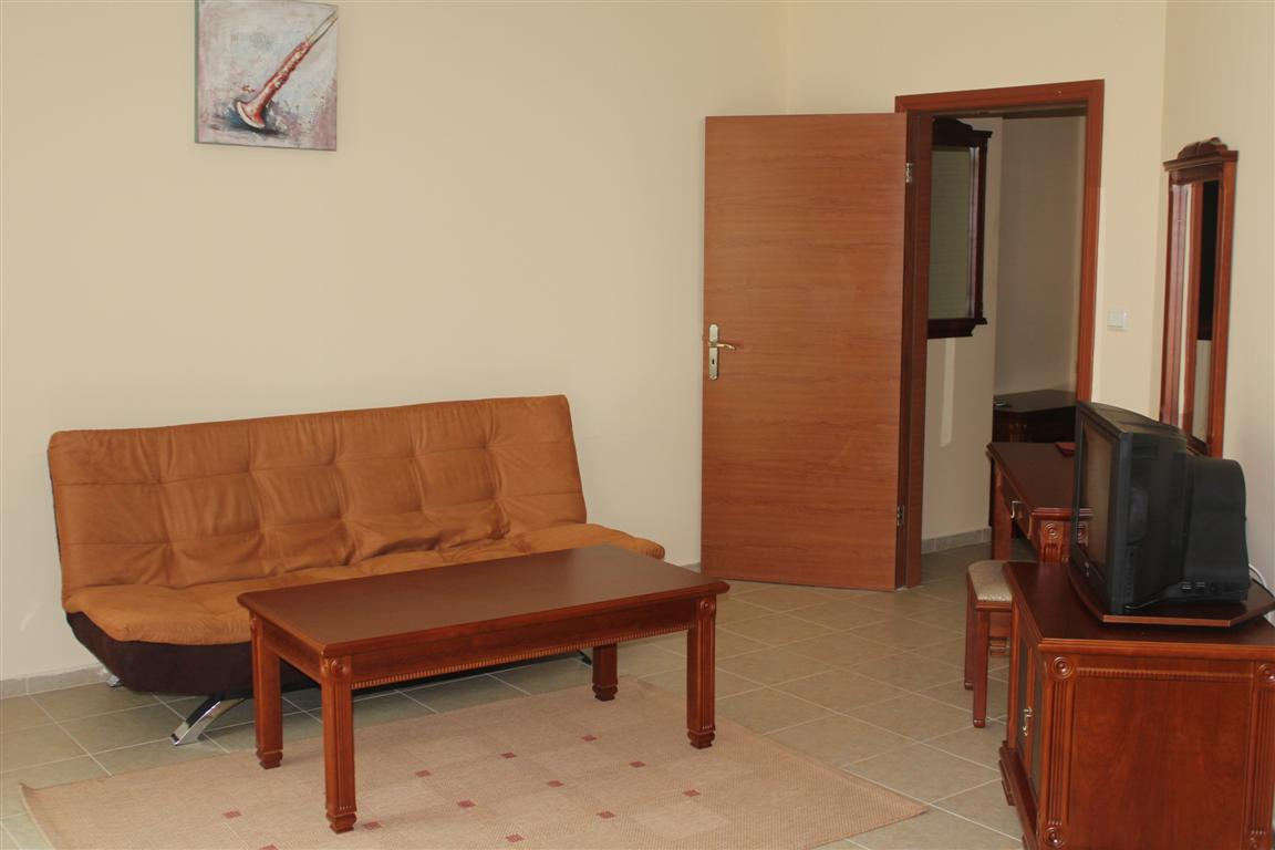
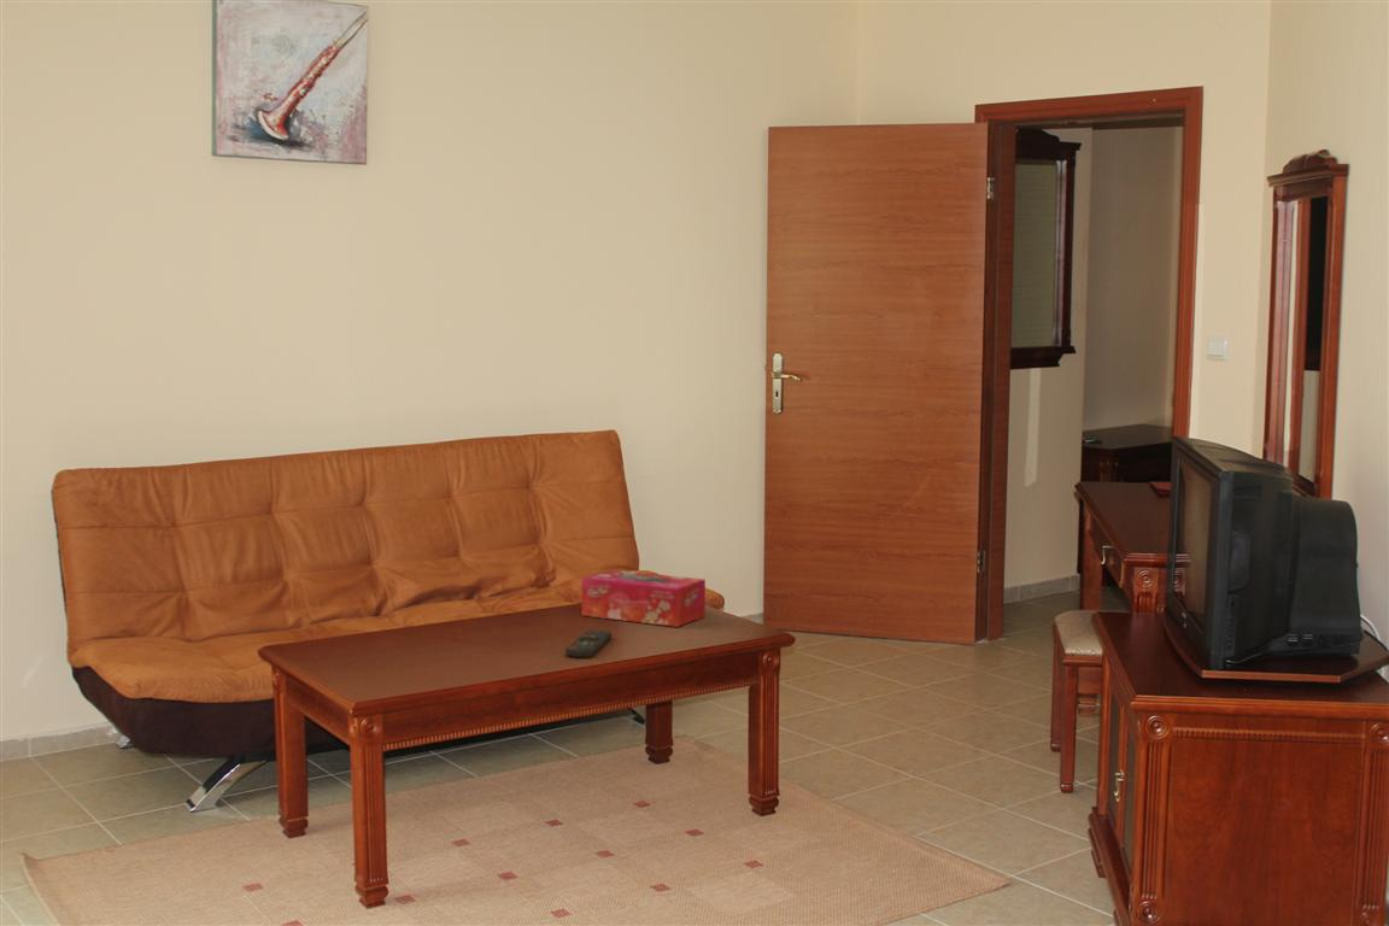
+ tissue box (643, 597)
+ remote control (588, 643)
